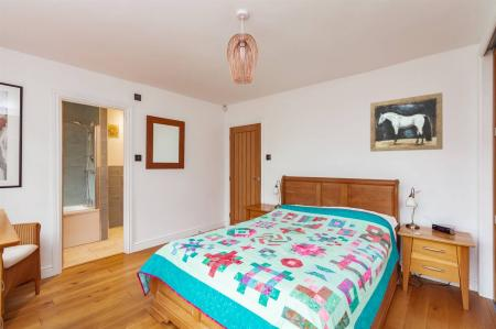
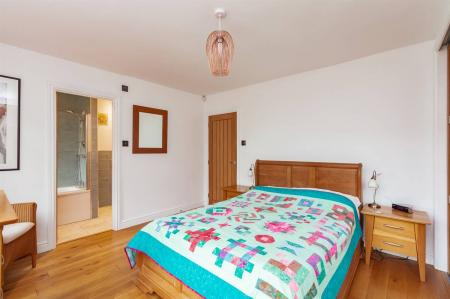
- wall art (403, 124)
